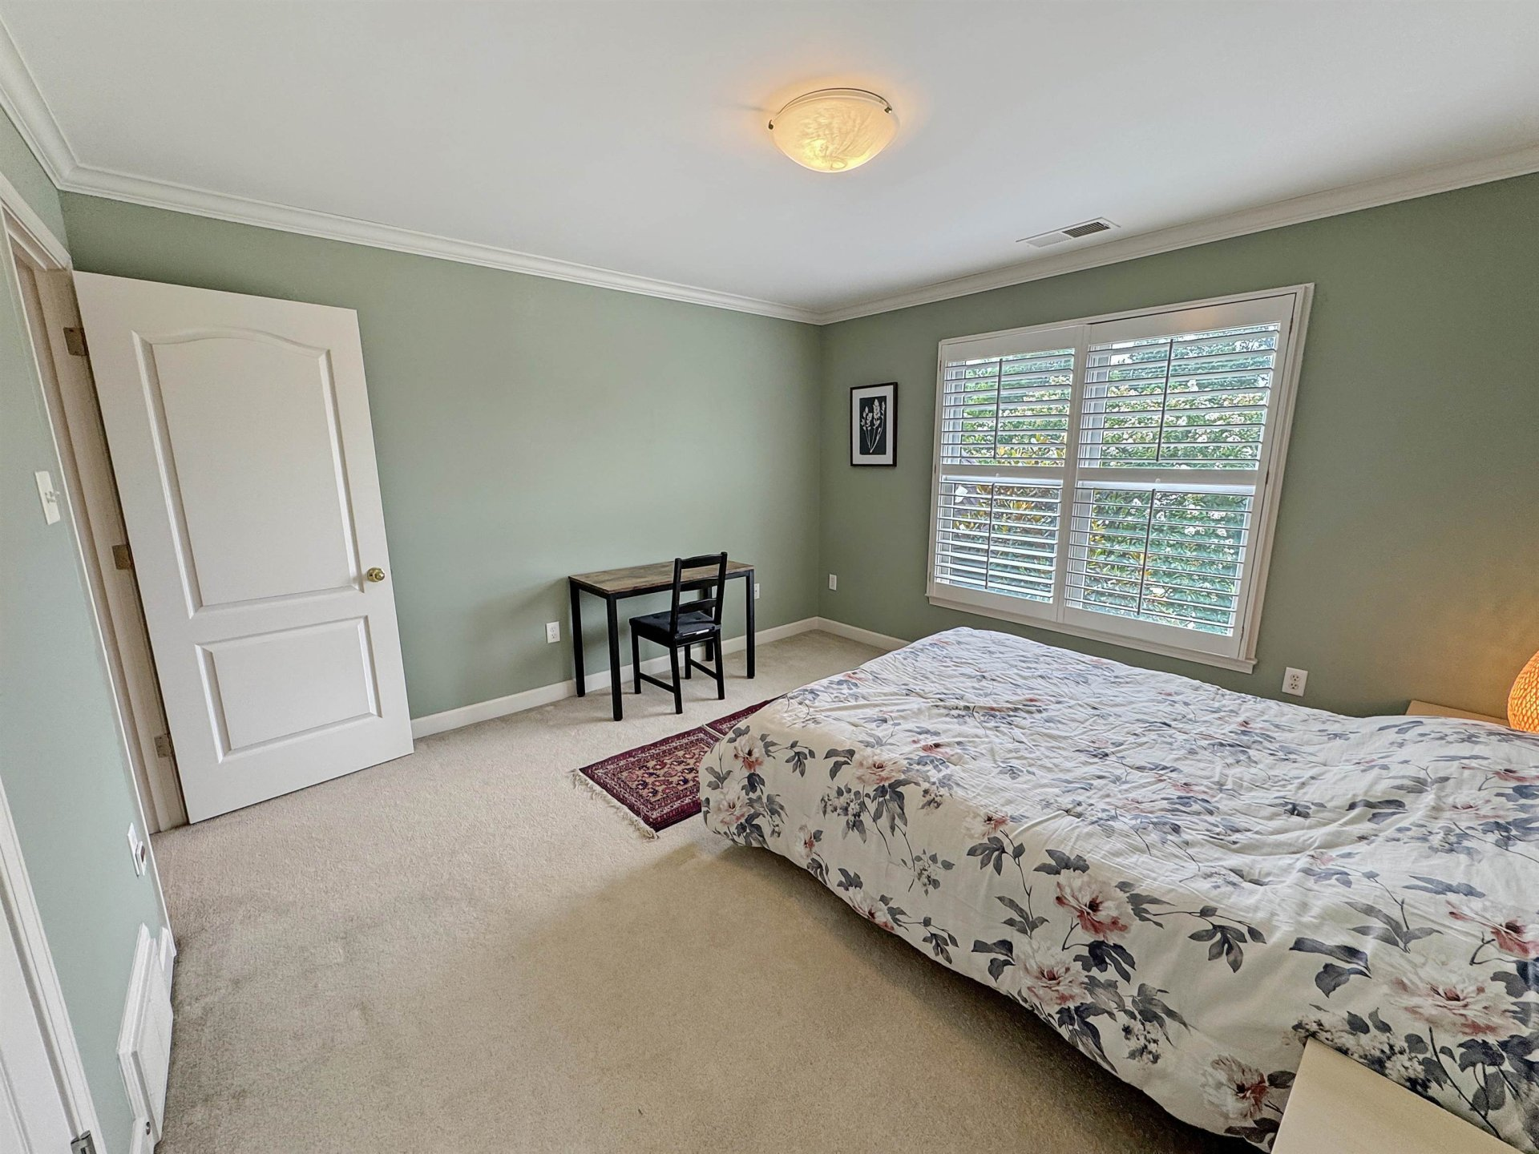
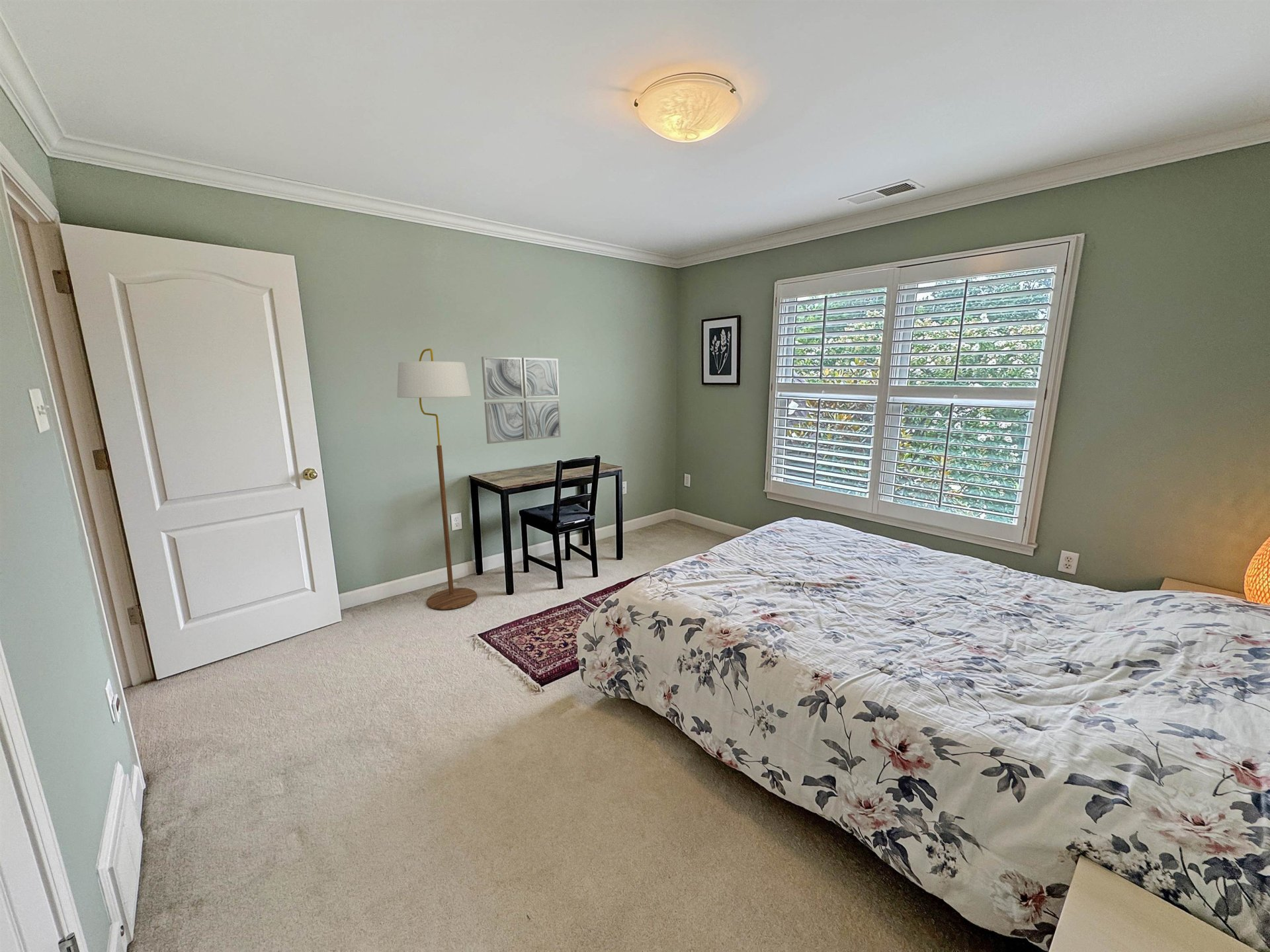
+ wall art (524, 398)
+ floor lamp (440, 479)
